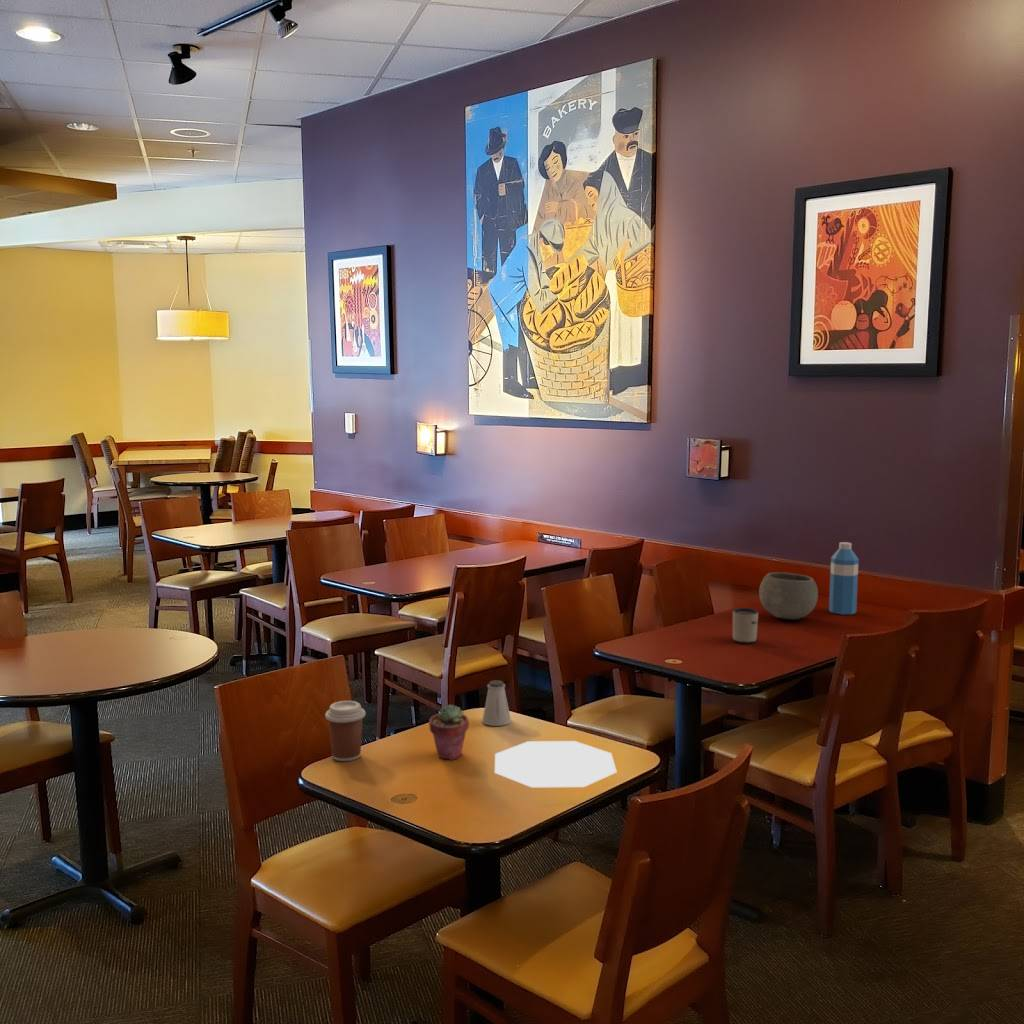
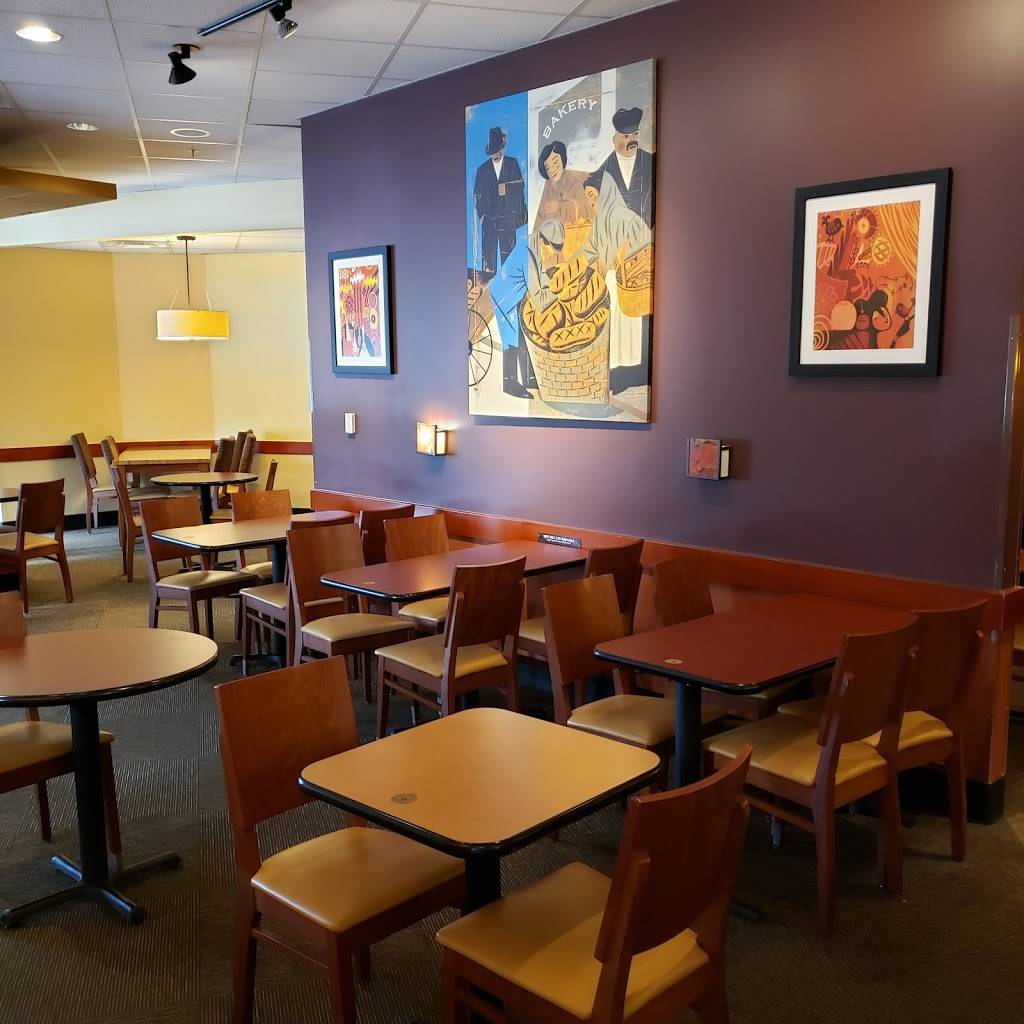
- potted succulent (449, 729)
- coffee cup (345, 730)
- water bottle (843, 577)
- plate (554, 760)
- mug (744, 624)
- bowl (788, 596)
- saltshaker (496, 701)
